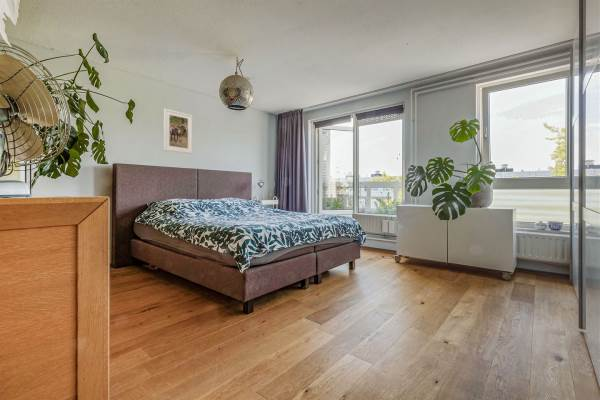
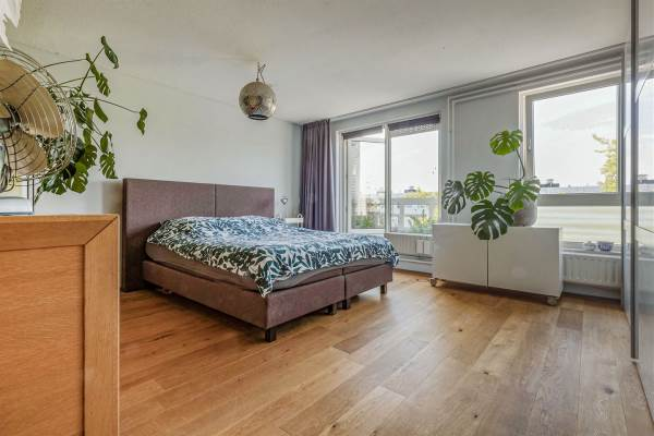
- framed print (178, 131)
